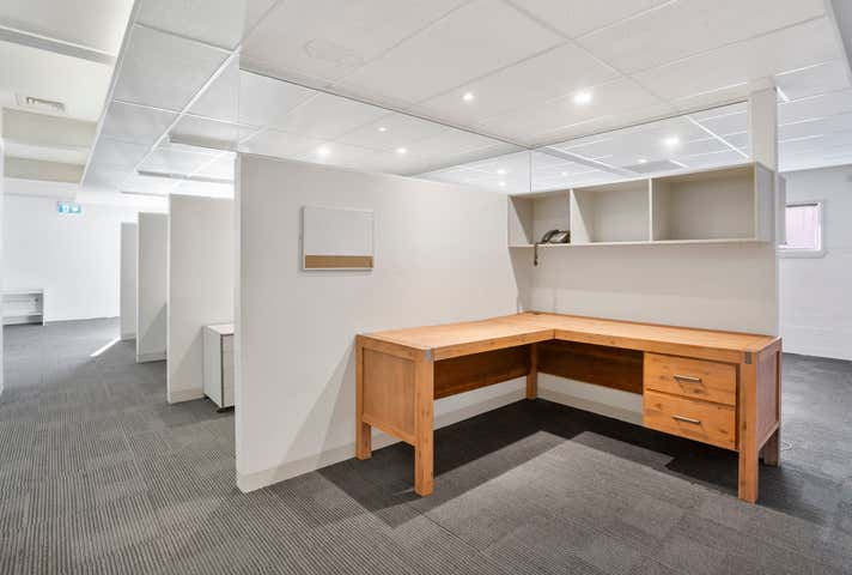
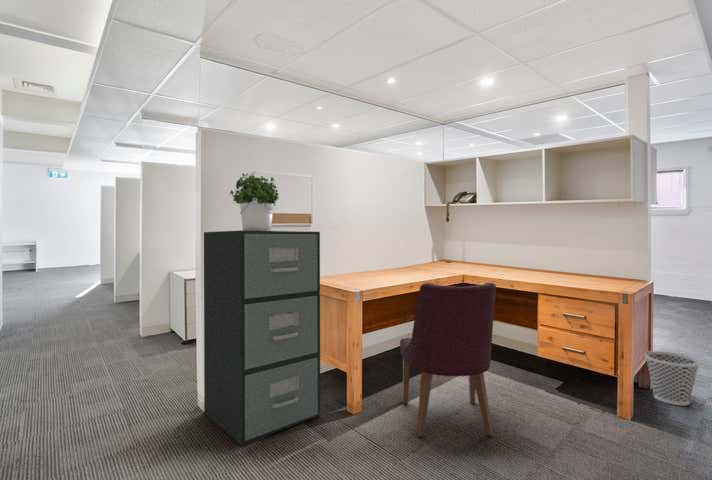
+ chair (449, 351)
+ potted plant (254, 202)
+ filing cabinet (263, 323)
+ wastebasket (671, 378)
